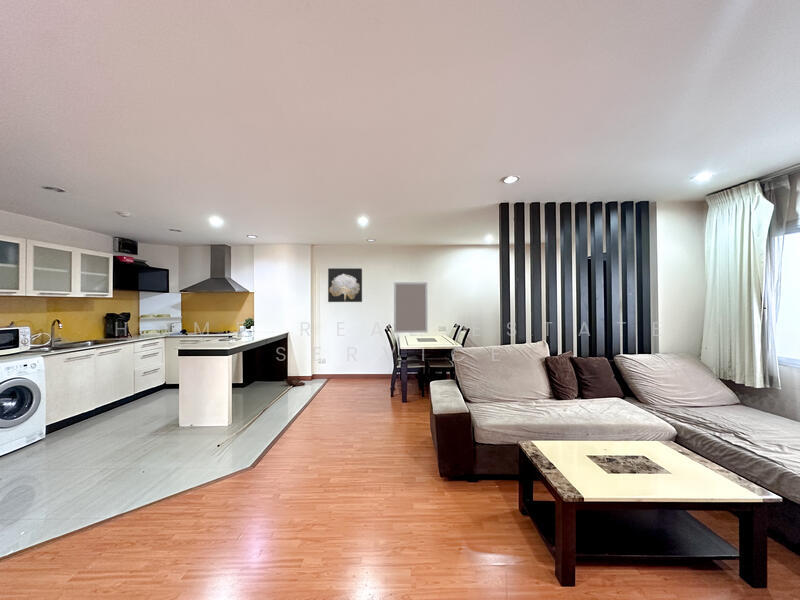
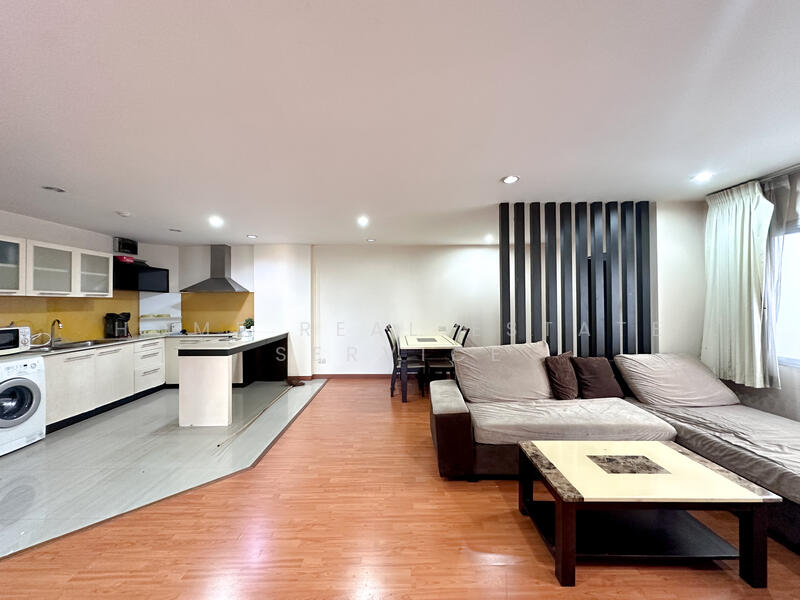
- wall art (345, 285)
- home mirror (410, 307)
